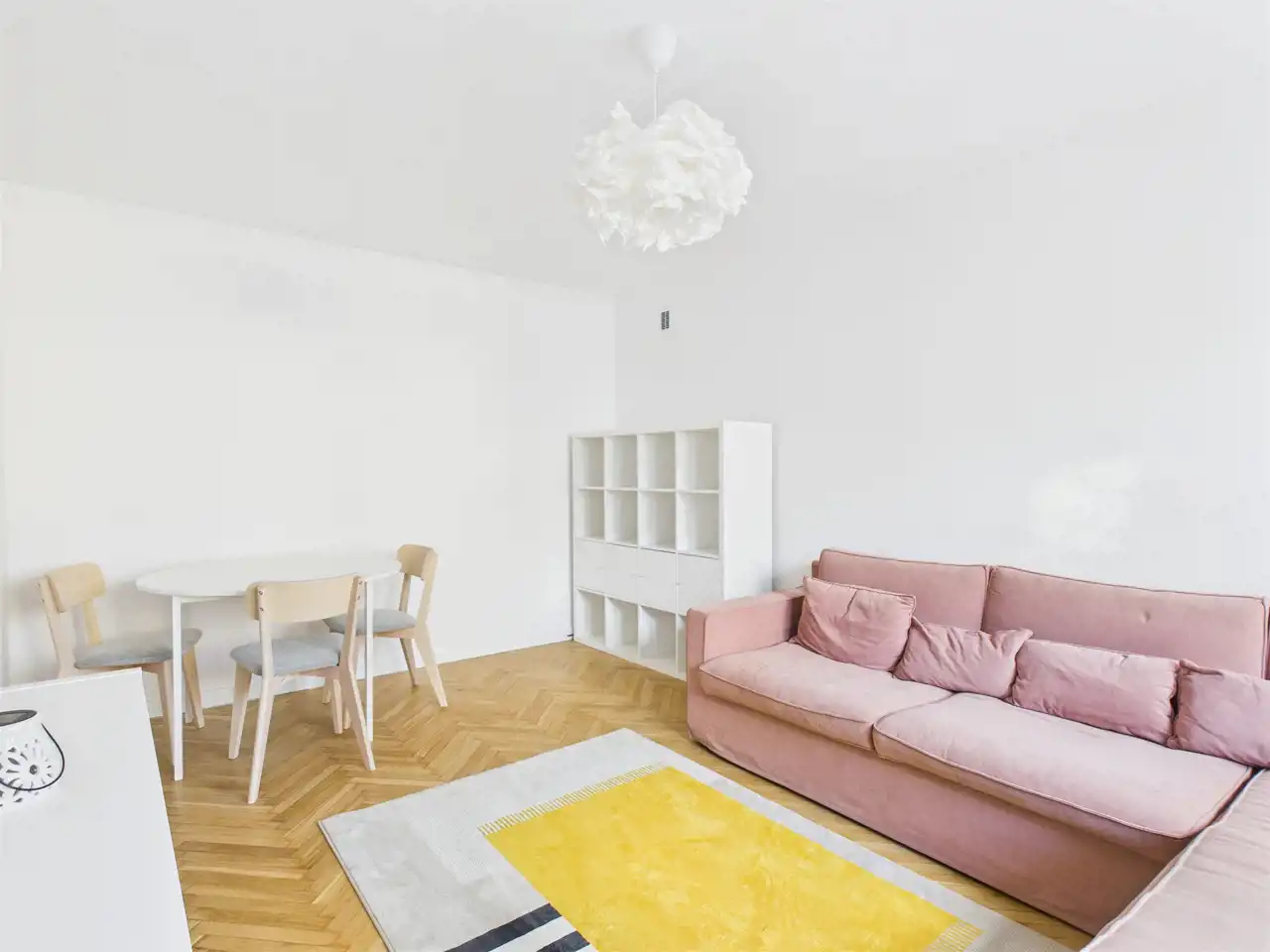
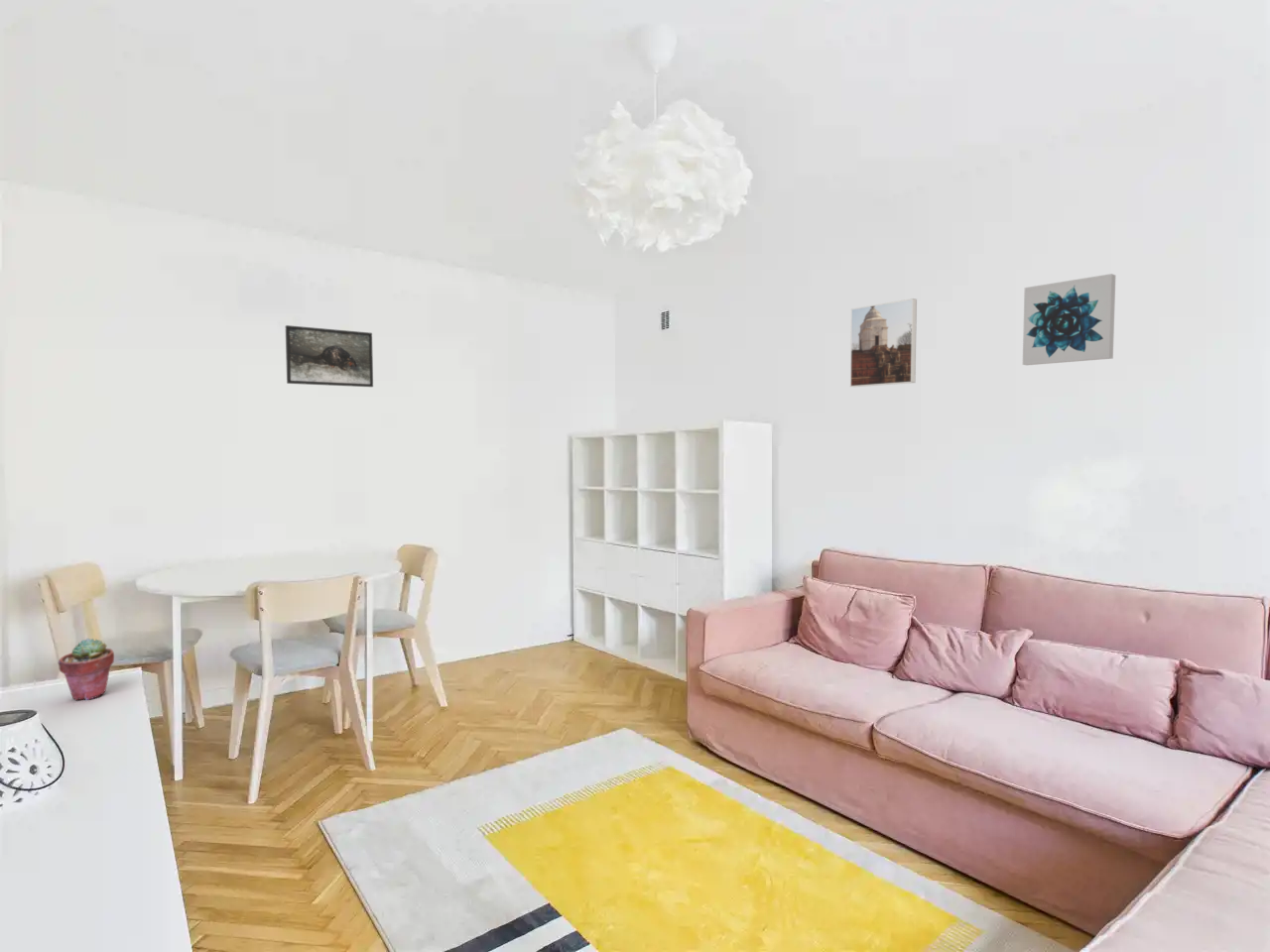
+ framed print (882, 344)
+ potted succulent (87, 666)
+ wall art (1067, 321)
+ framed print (330, 357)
